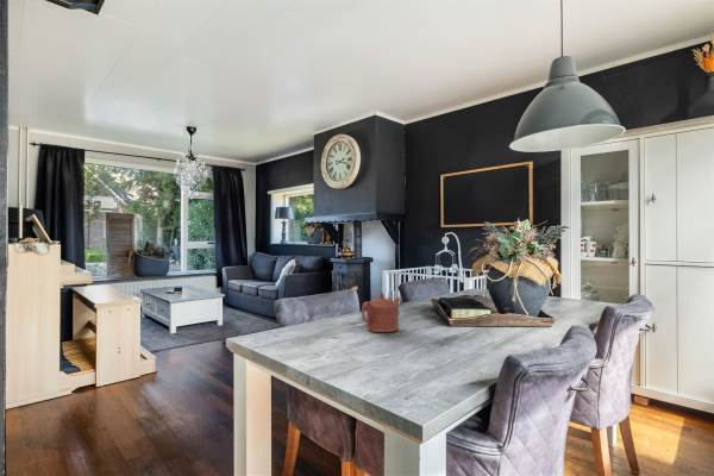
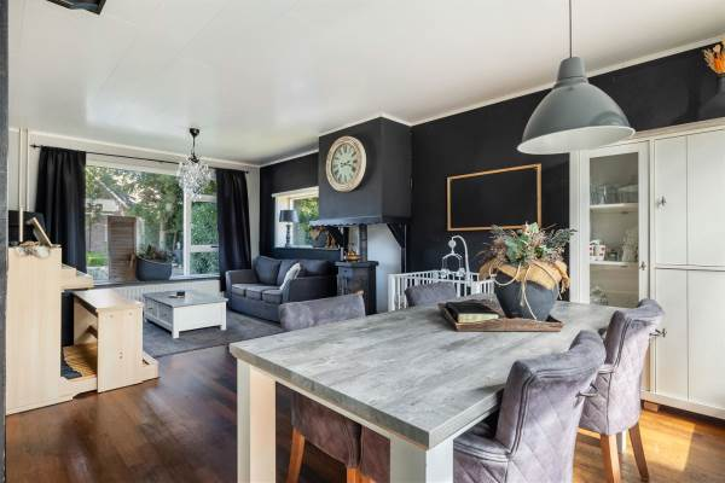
- teapot (382, 311)
